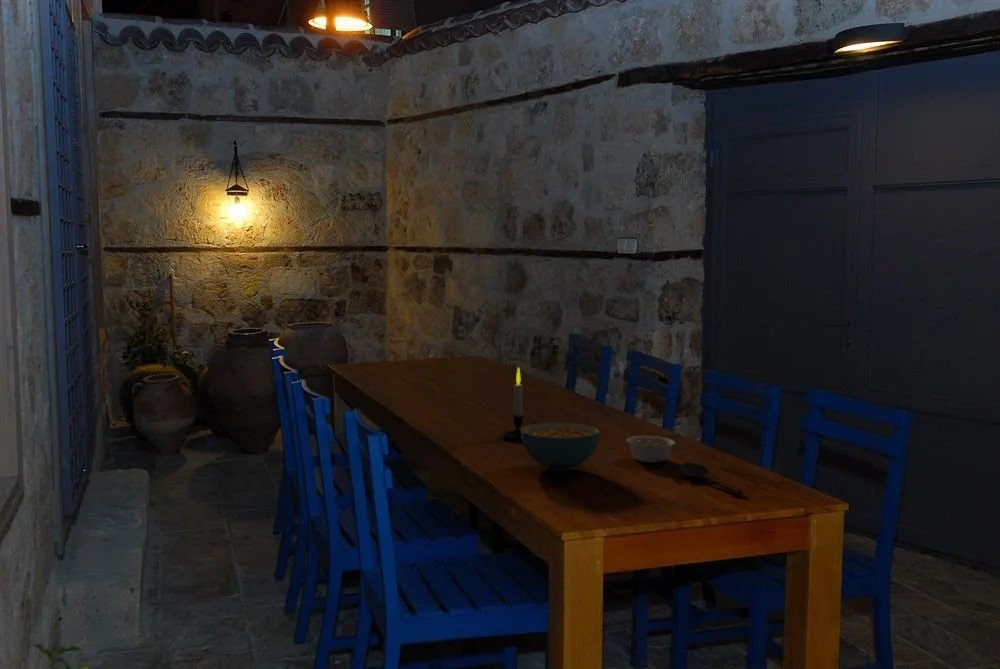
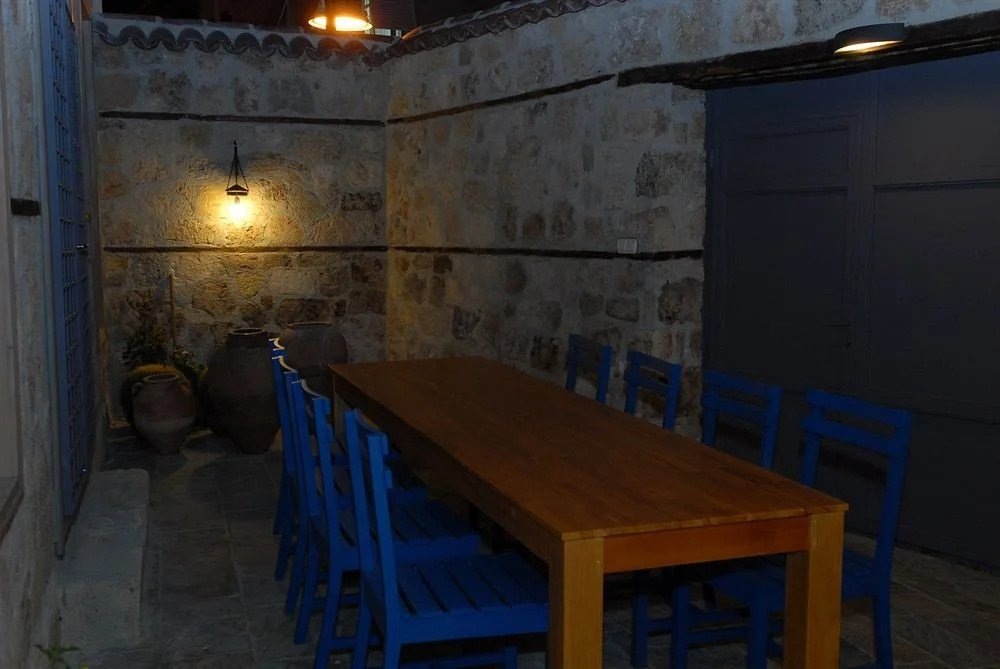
- legume (651, 448)
- spoon (711, 480)
- candle (521, 401)
- cereal bowl (559, 449)
